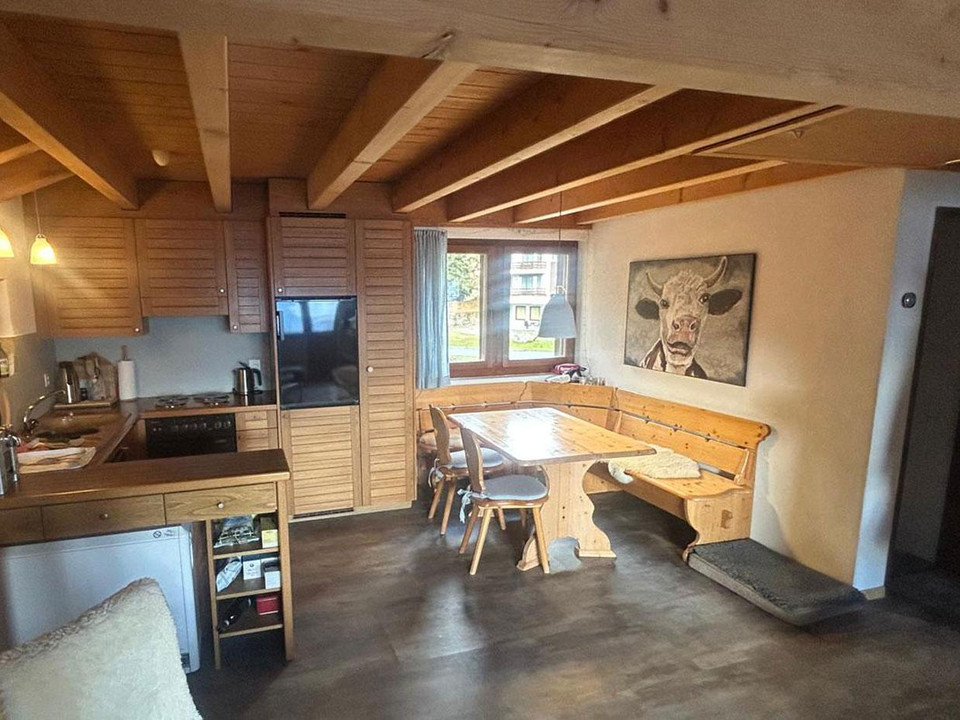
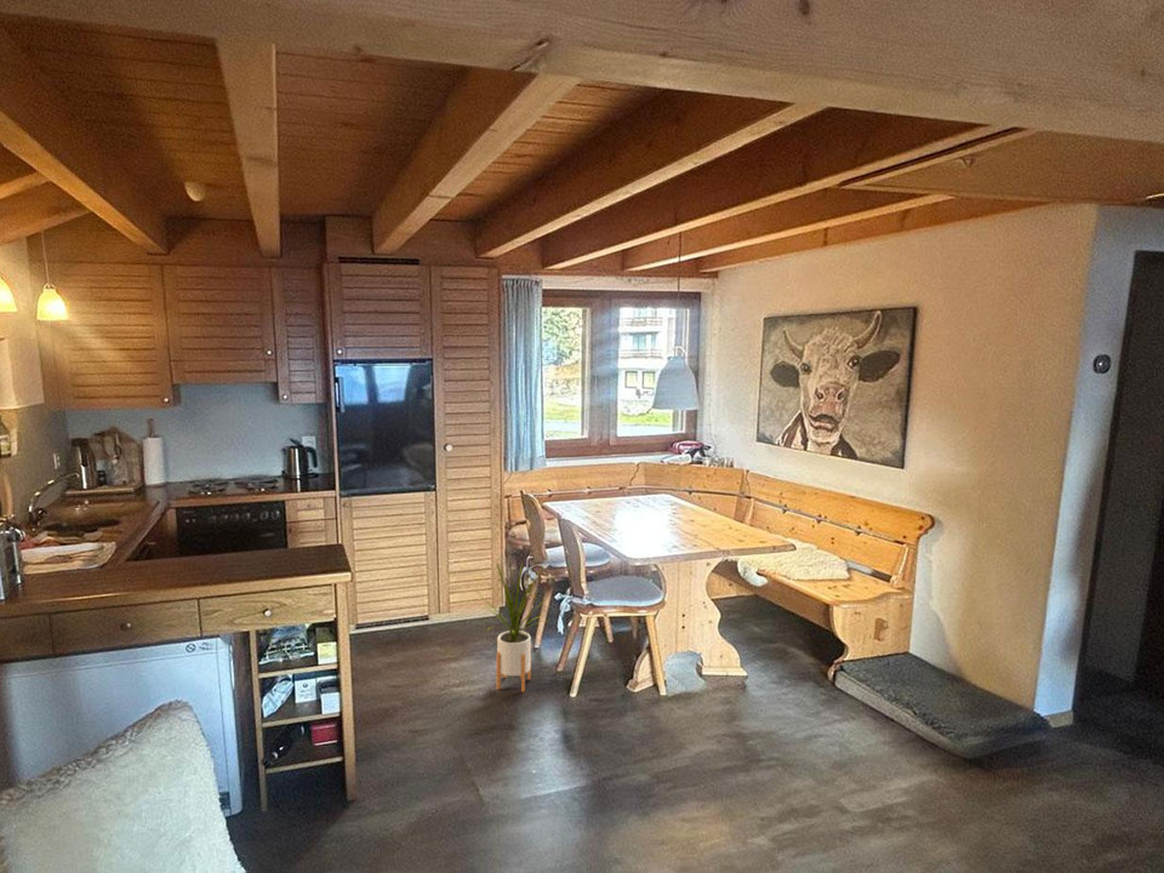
+ house plant (515, 622)
